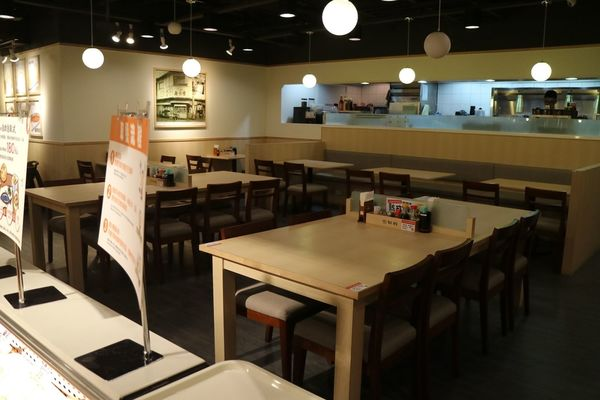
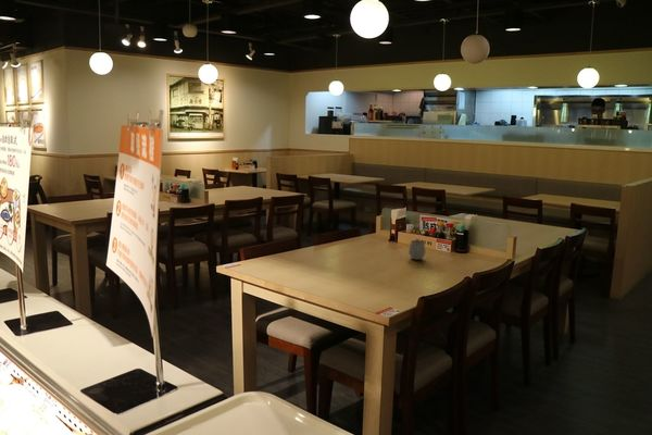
+ cup (416, 250)
